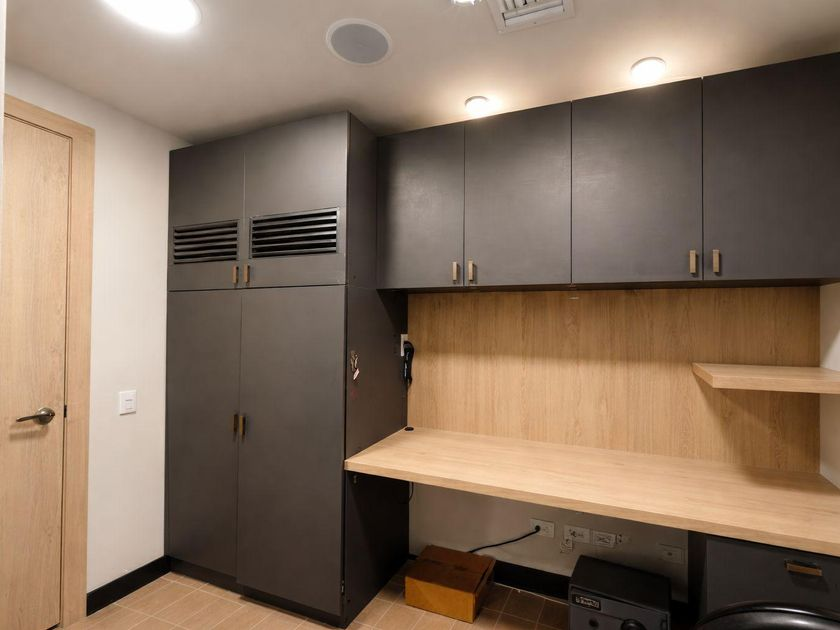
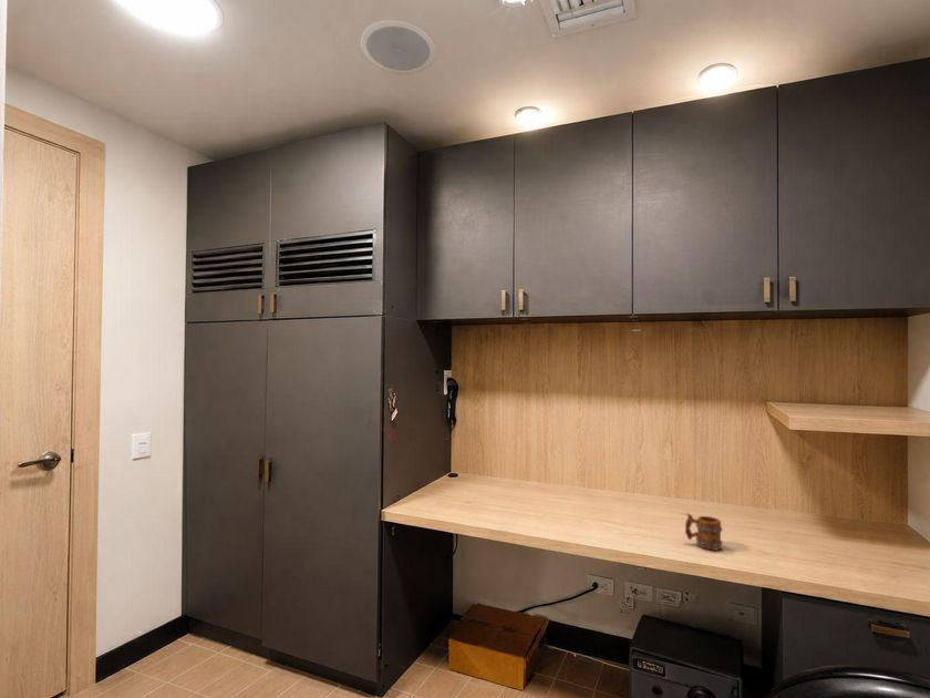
+ mug (703, 530)
